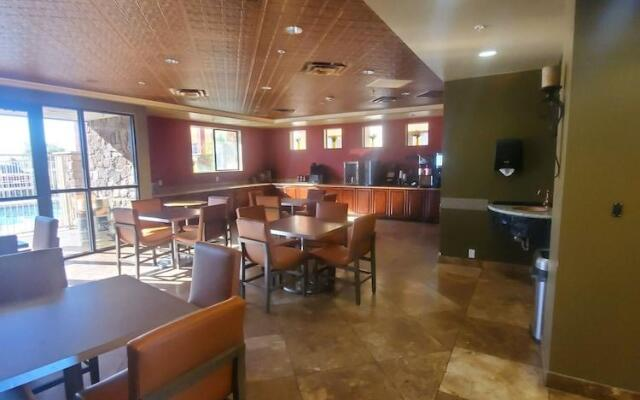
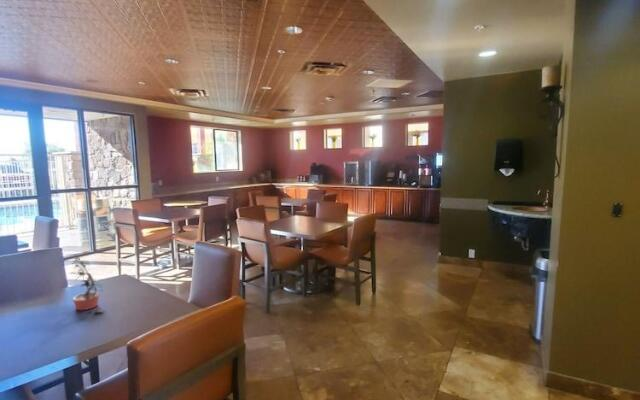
+ potted plant (86, 284)
